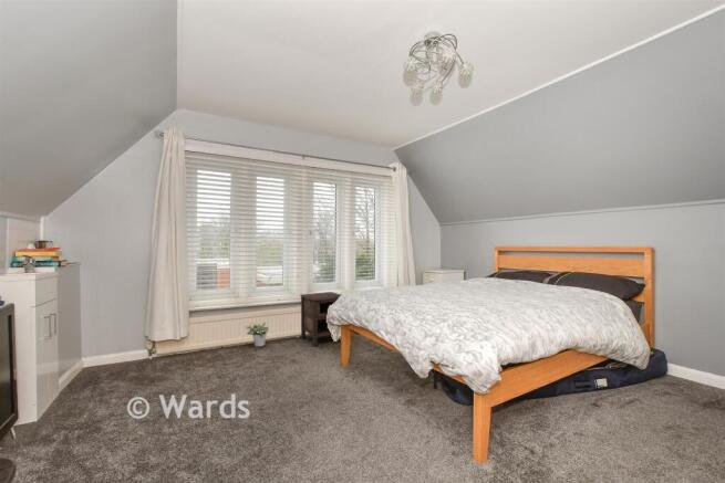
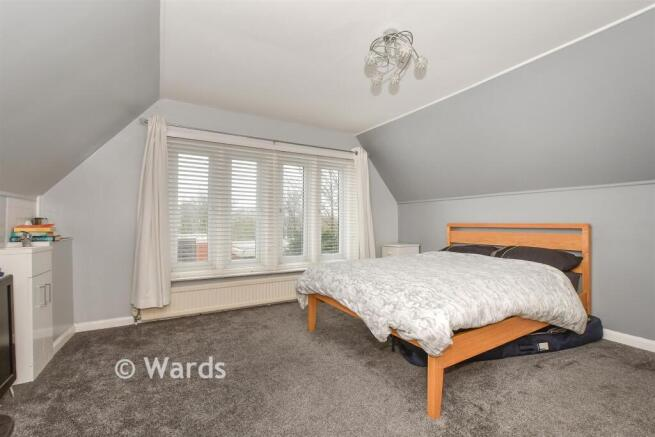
- nightstand (323, 317)
- potted plant (257, 334)
